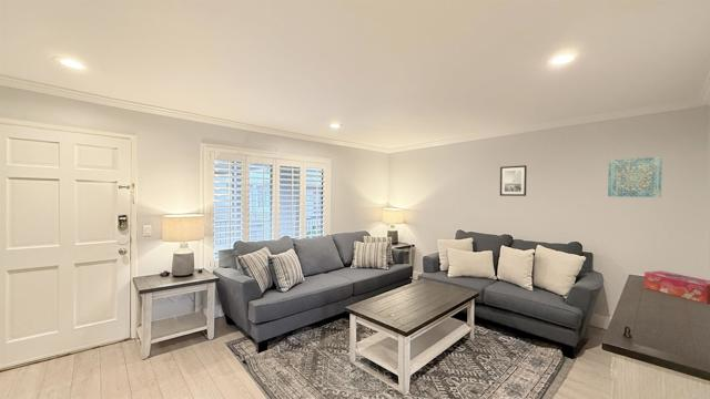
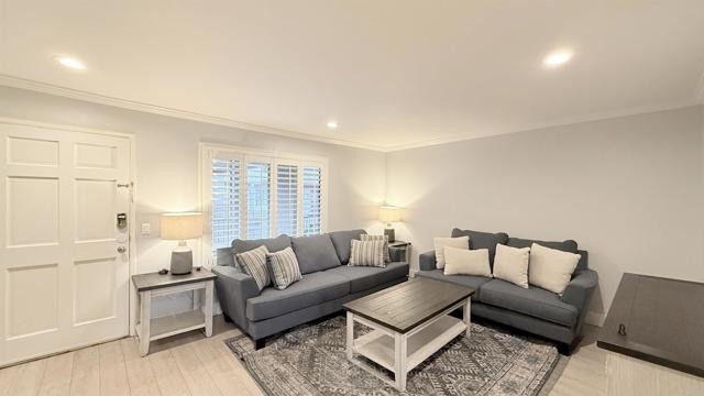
- tissue box (681, 285)
- wall art (513, 181)
- wall art (633, 177)
